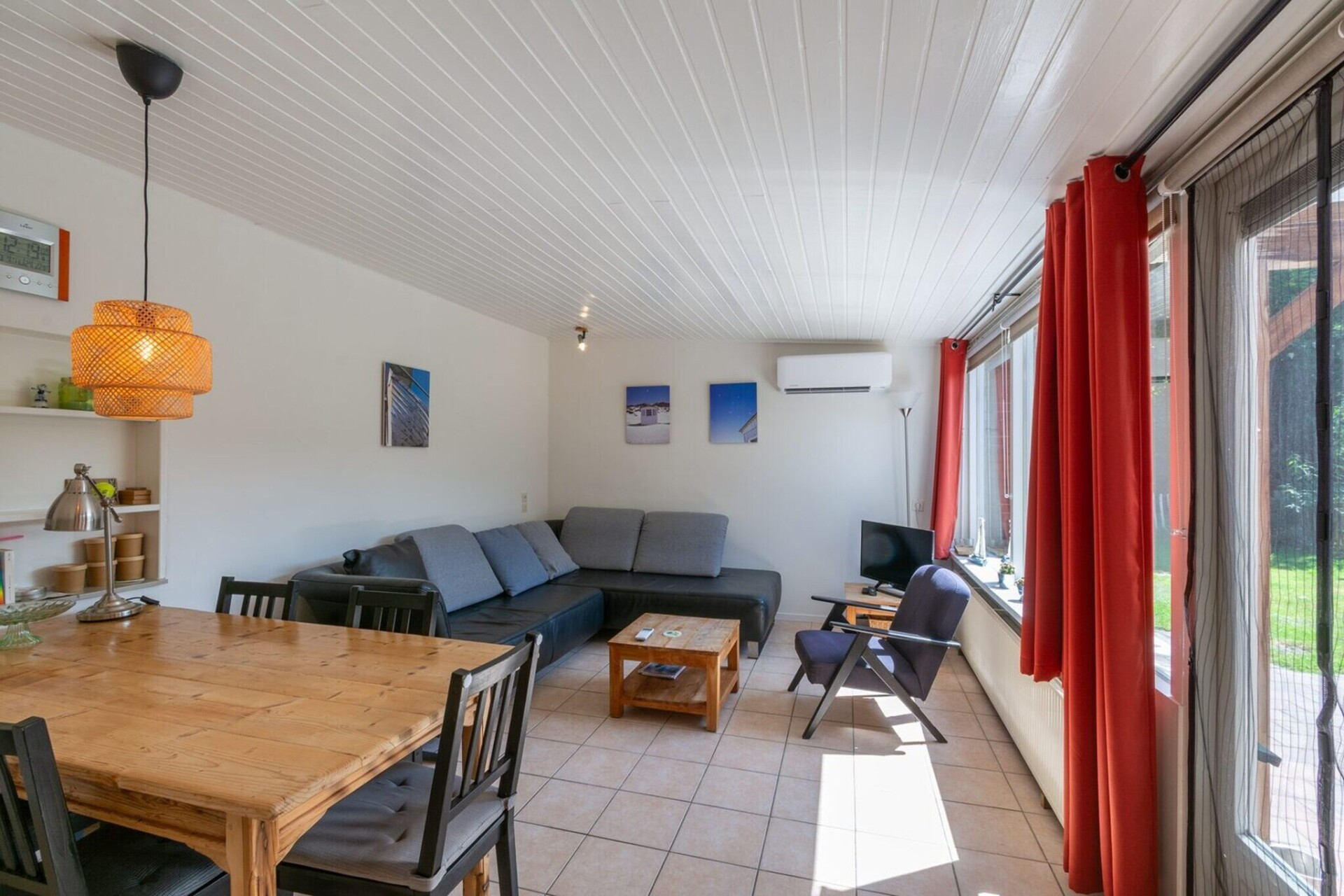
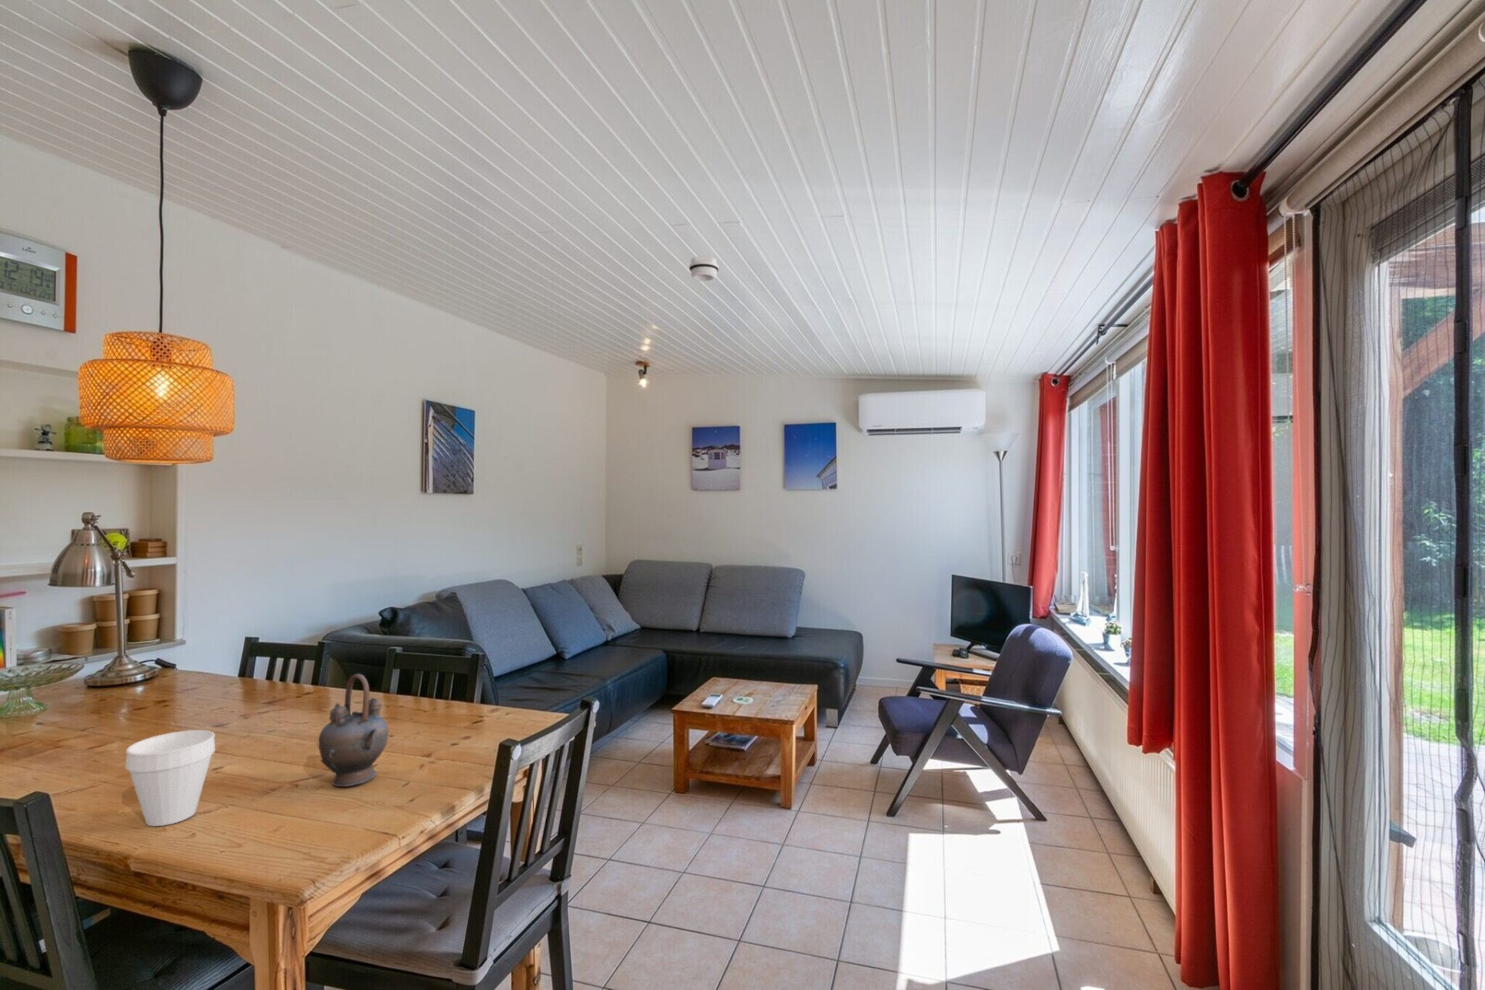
+ cup (171, 779)
+ smoke detector (704, 268)
+ teapot (357, 728)
